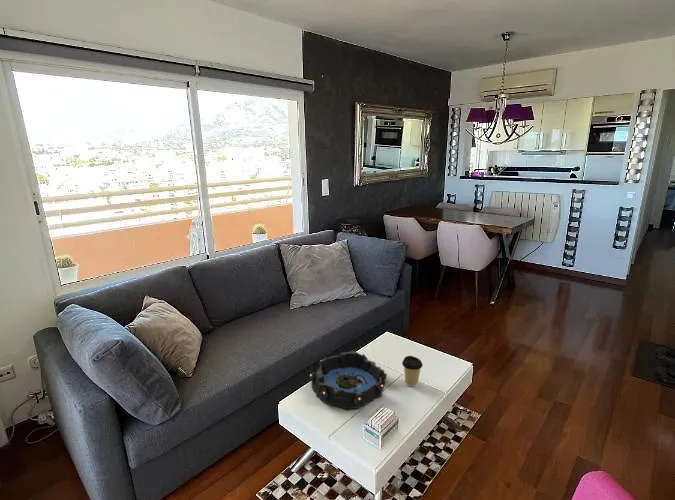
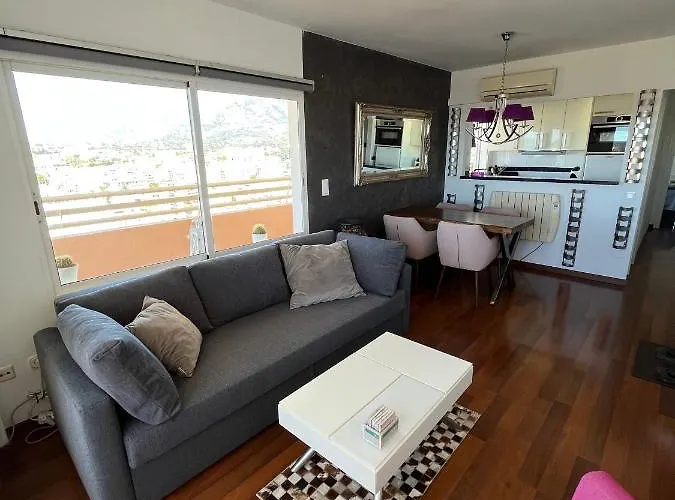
- coffee cup (411, 371)
- decorative bowl (348, 375)
